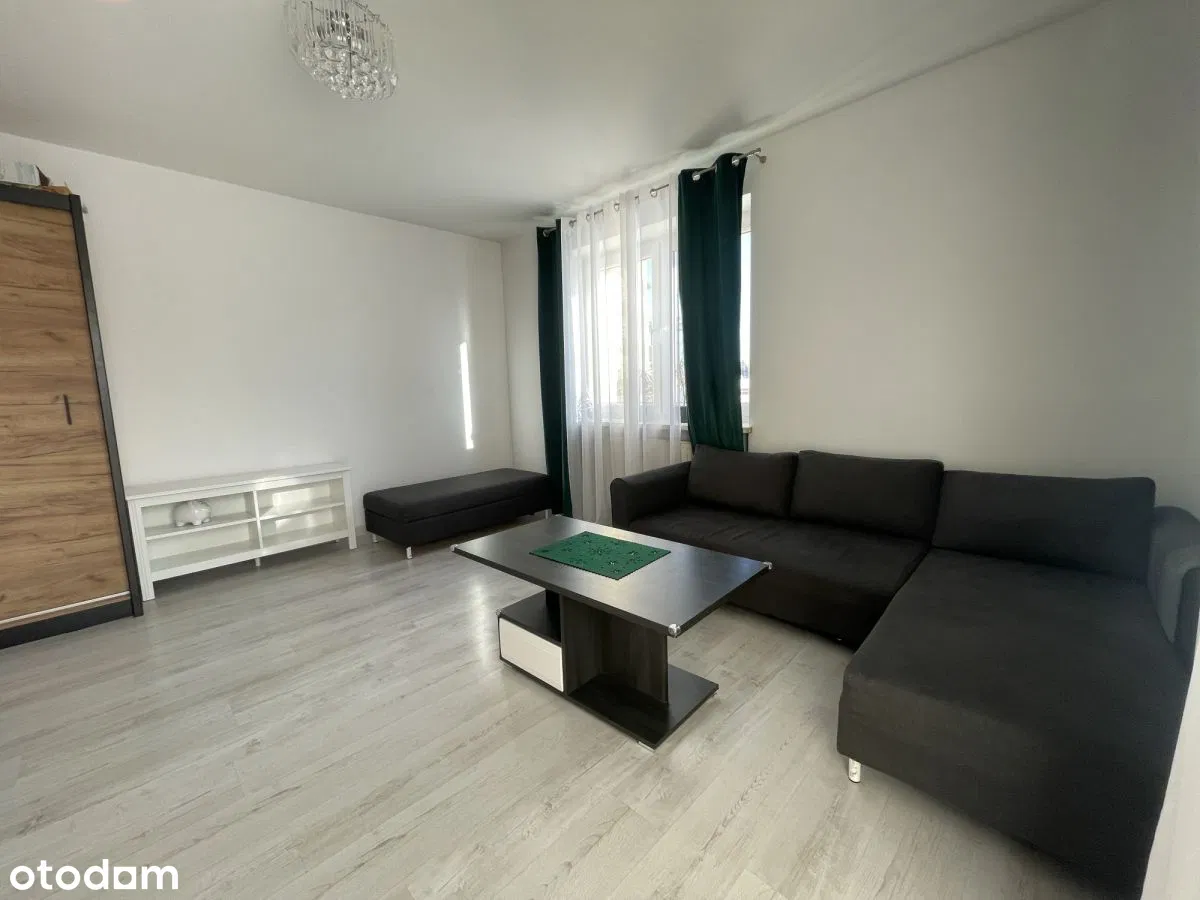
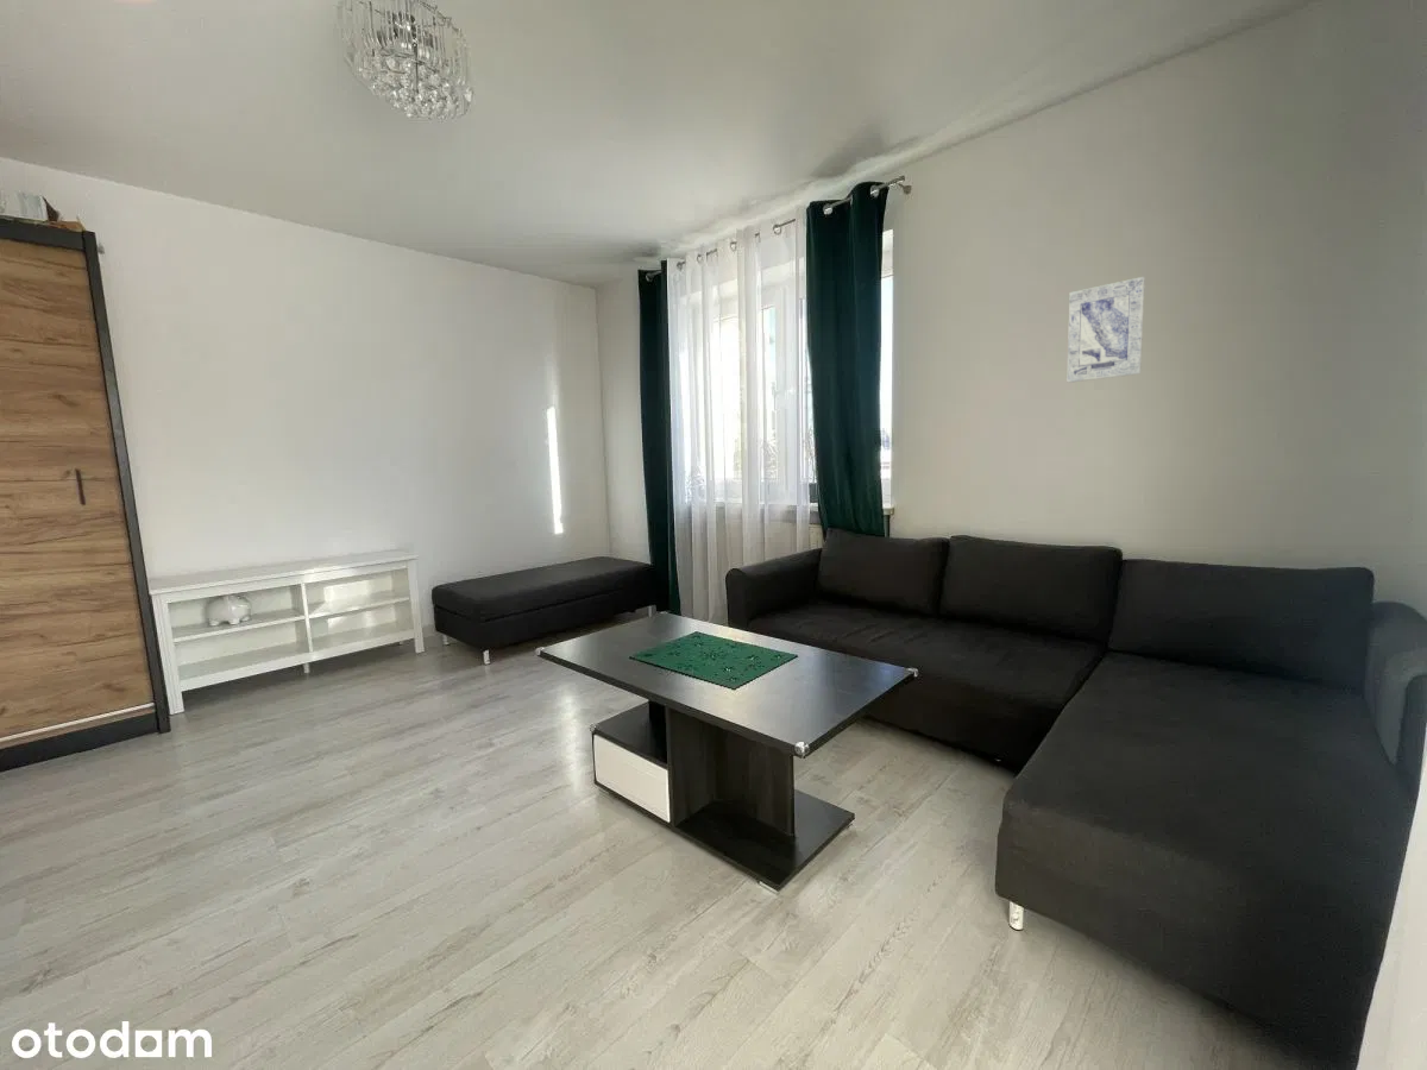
+ wall art (1104, 332)
